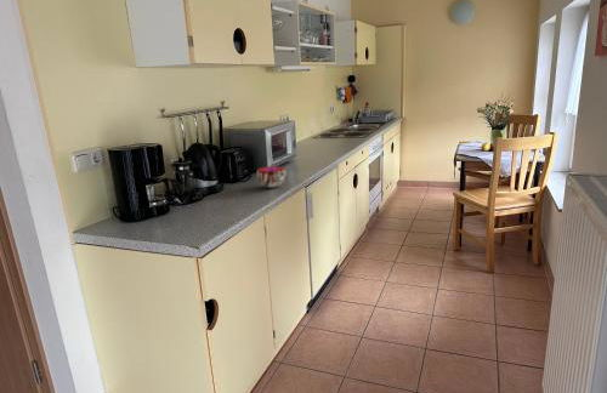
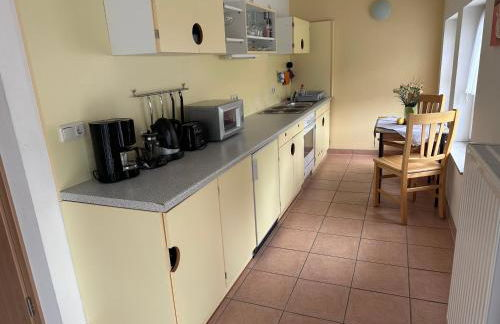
- decorative bowl (271, 177)
